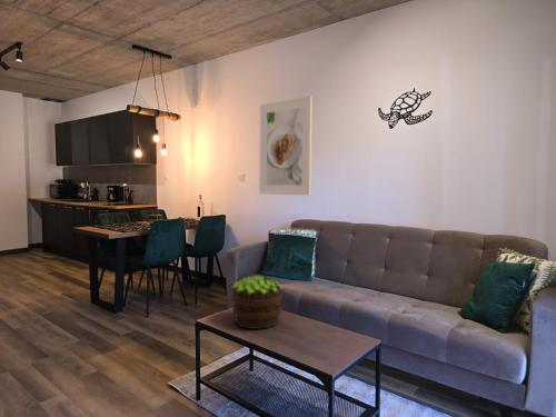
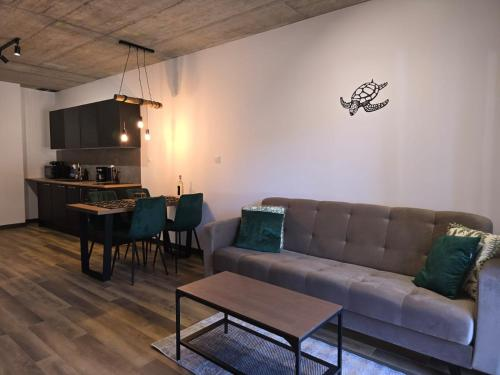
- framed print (284, 148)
- potted plant (257, 298)
